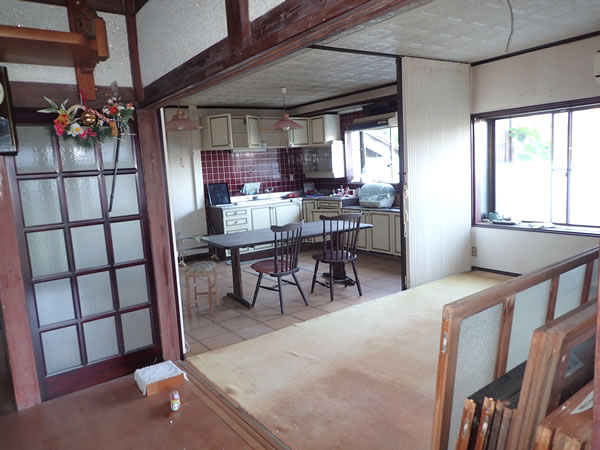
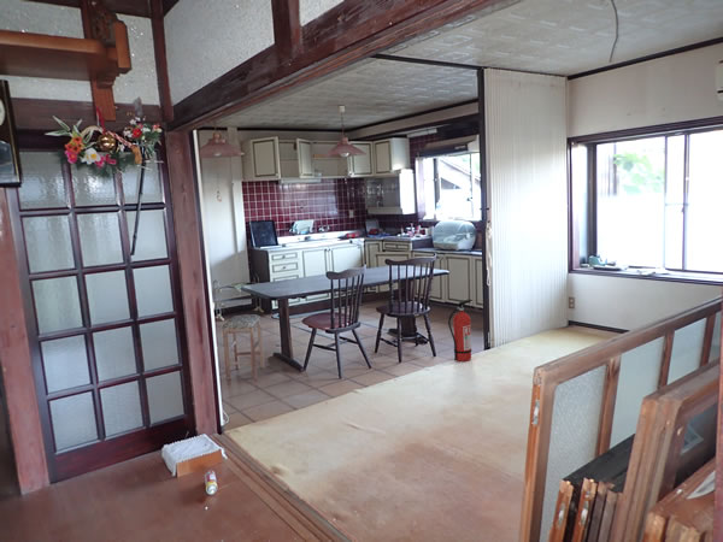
+ fire extinguisher (460, 330)
